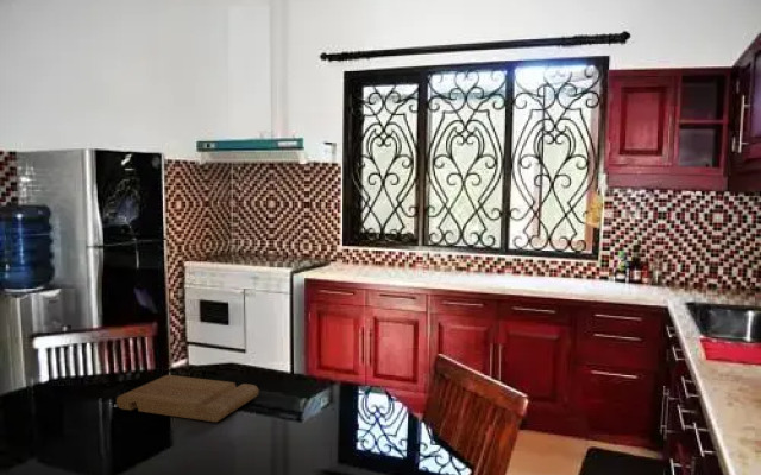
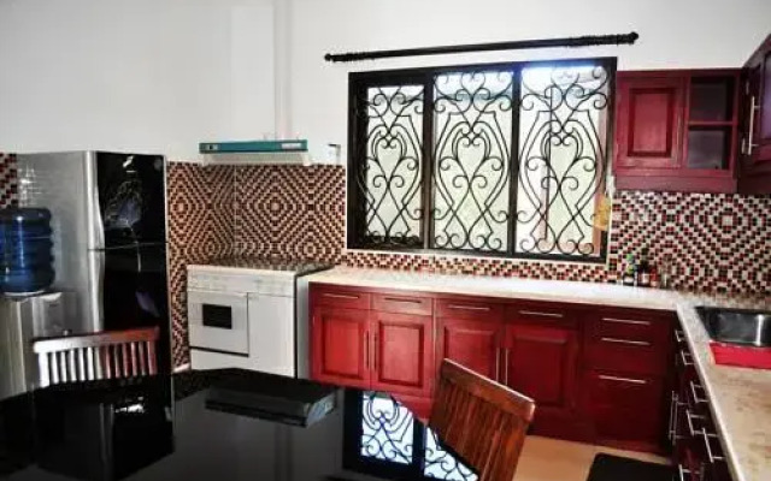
- cutting board (189, 395)
